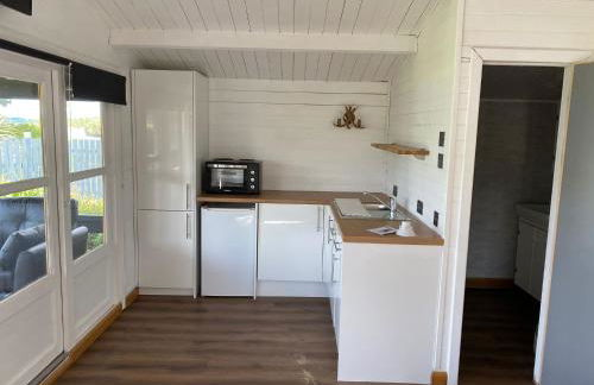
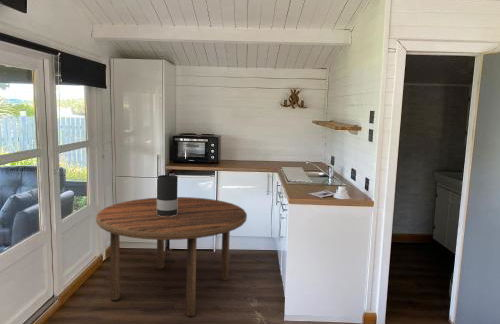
+ dining table (173, 239)
+ vase (167, 194)
